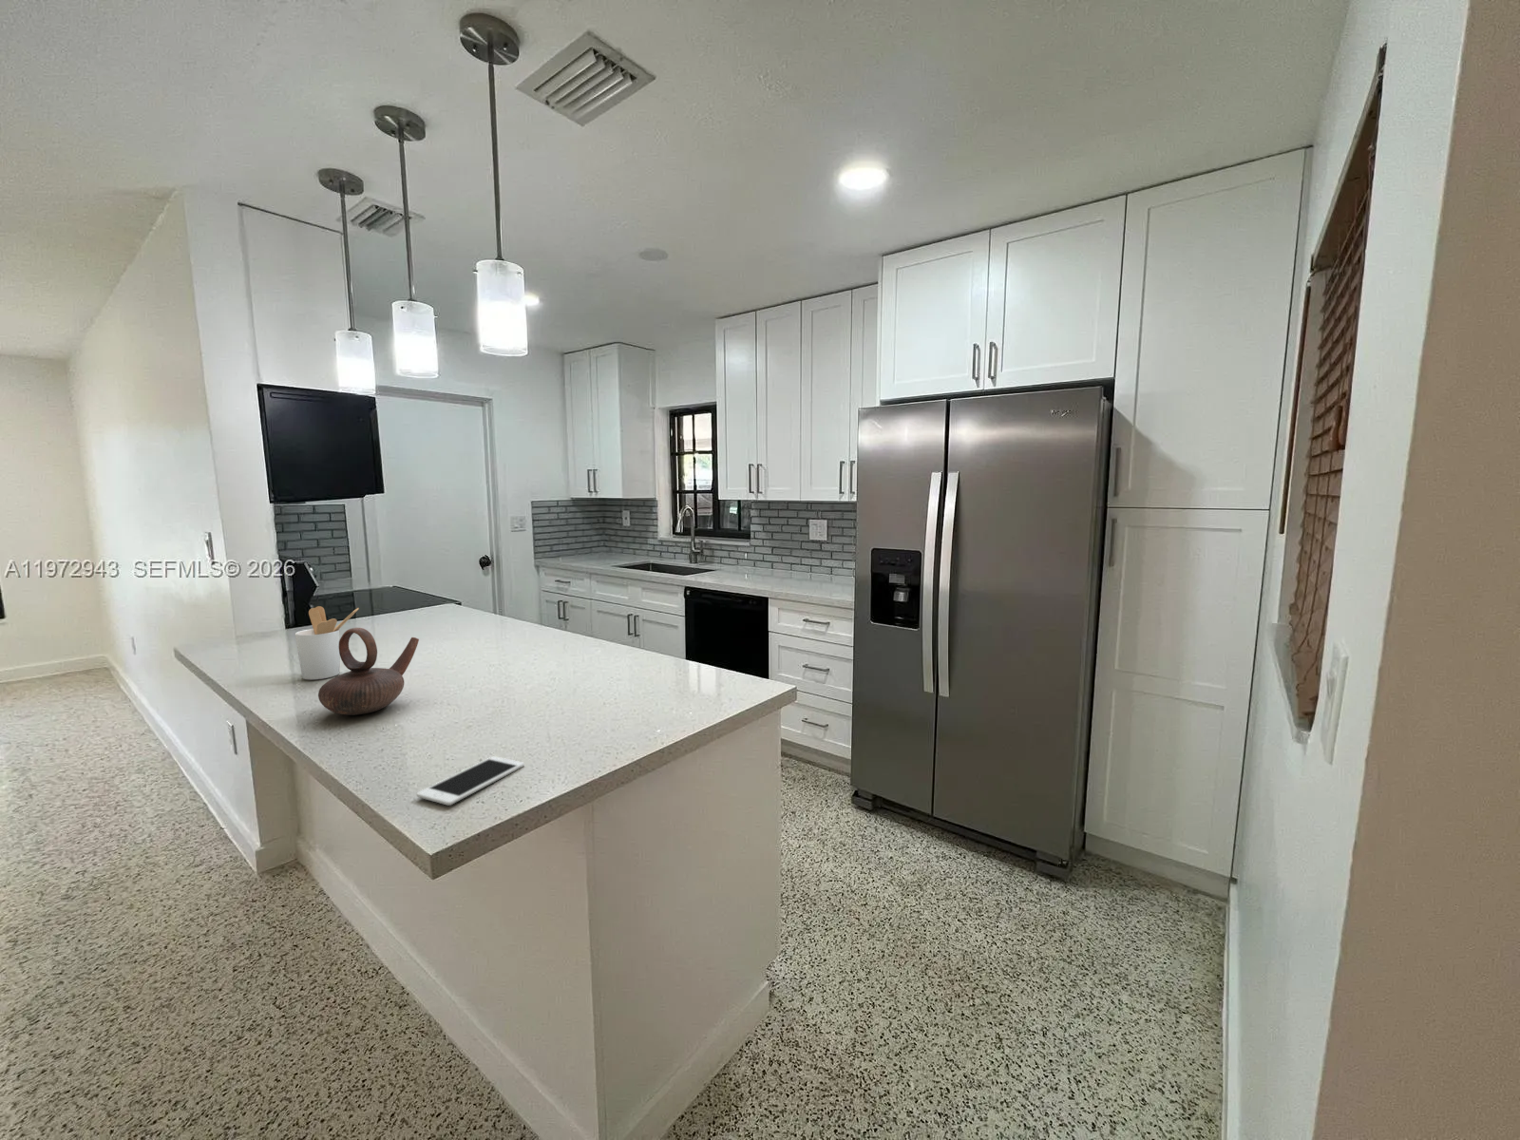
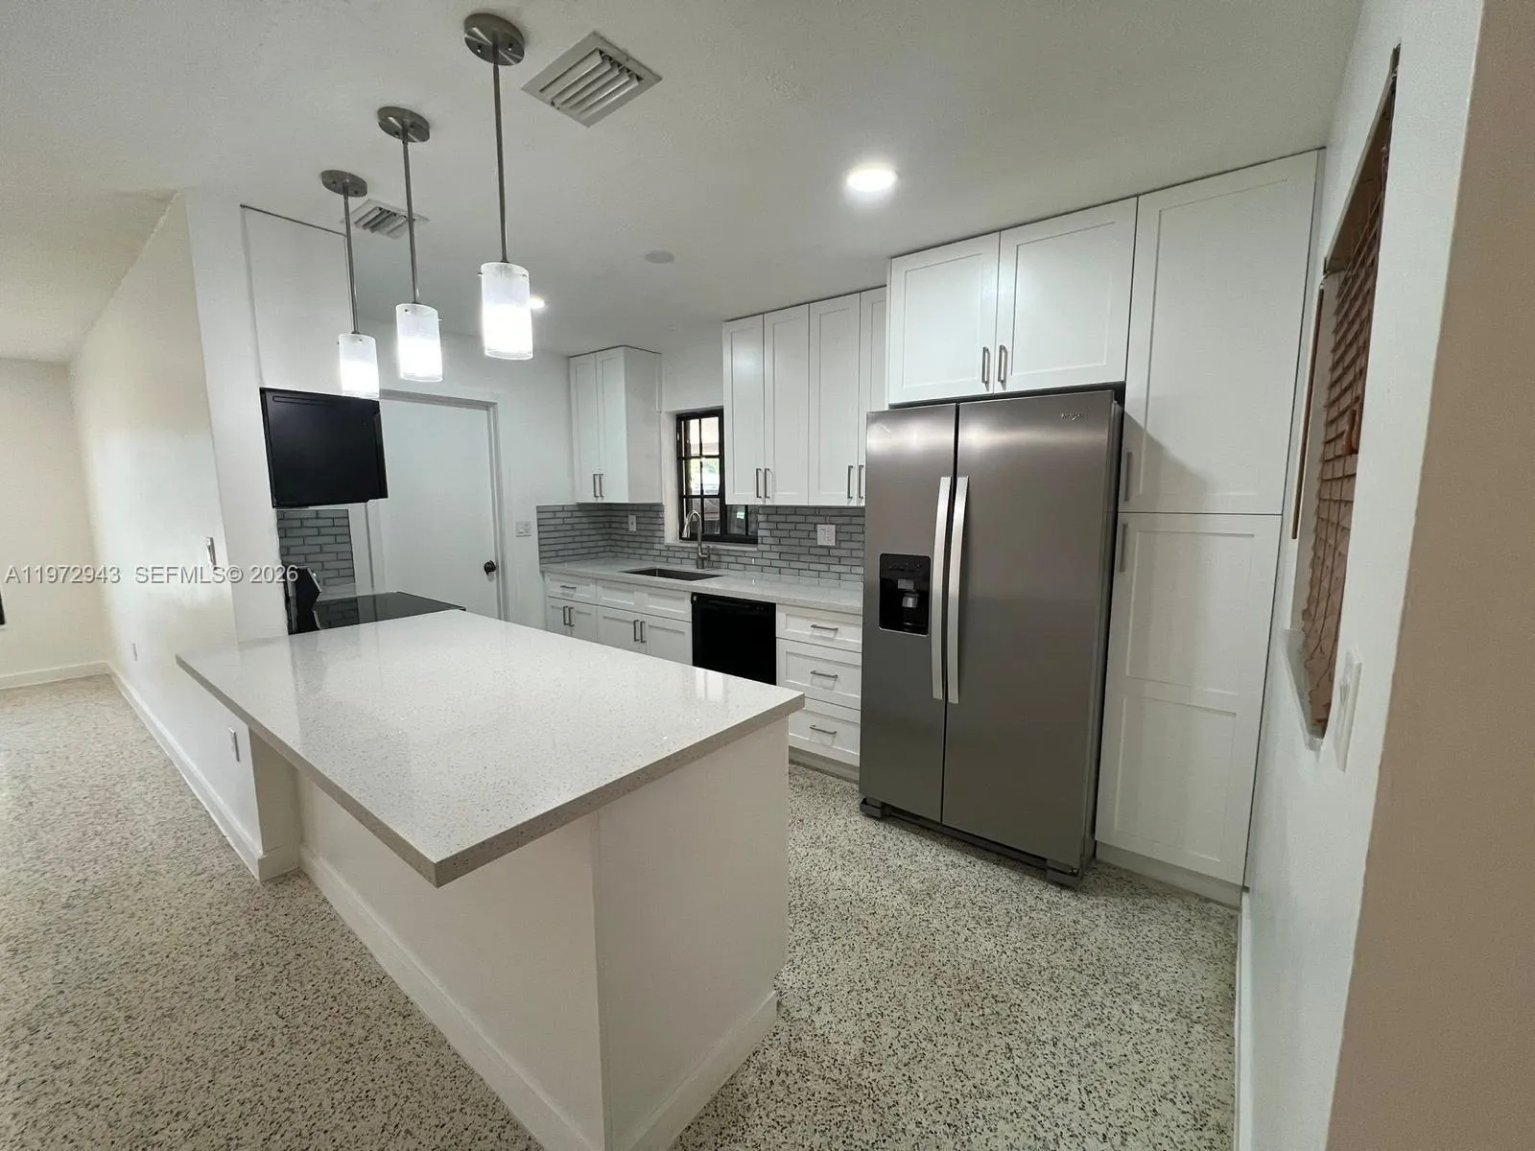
- teapot (372, 665)
- utensil holder (329, 641)
- cell phone (473, 778)
